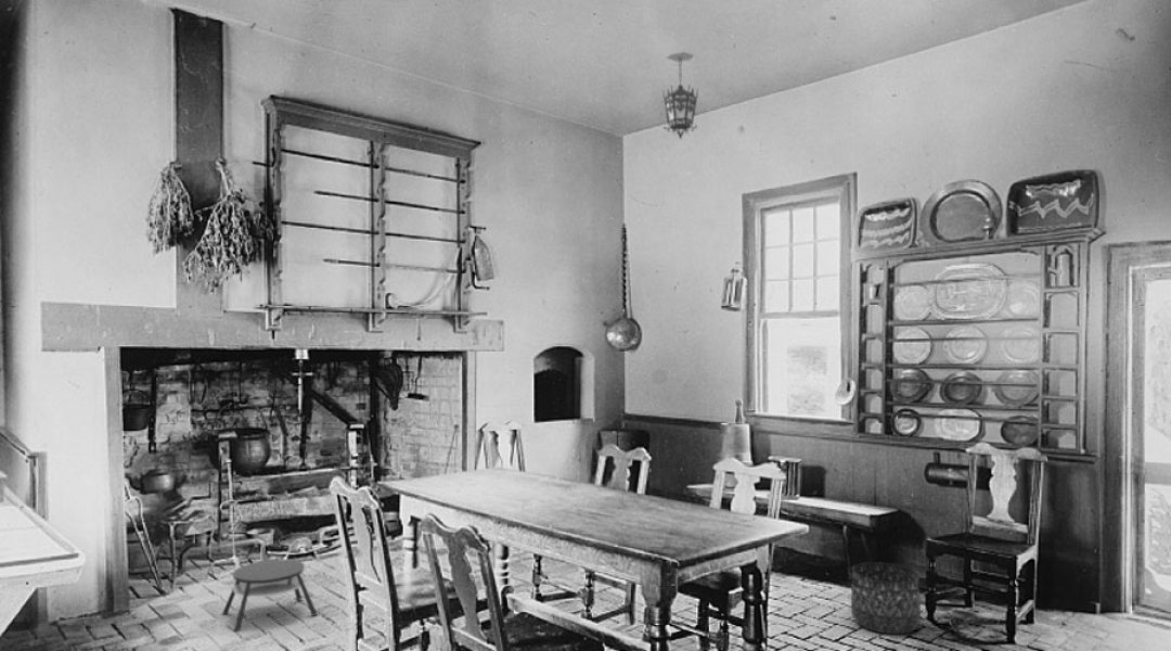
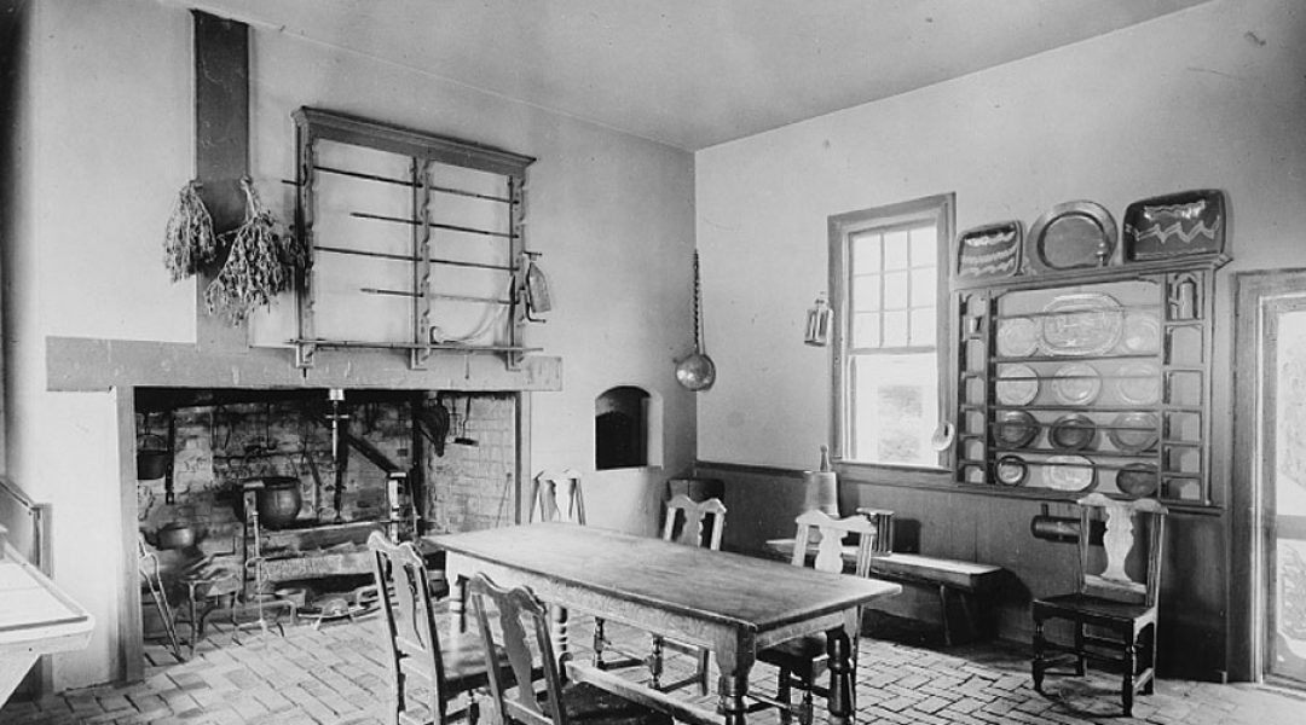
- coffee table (269, 591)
- hanging lantern (680, 98)
- basket (885, 598)
